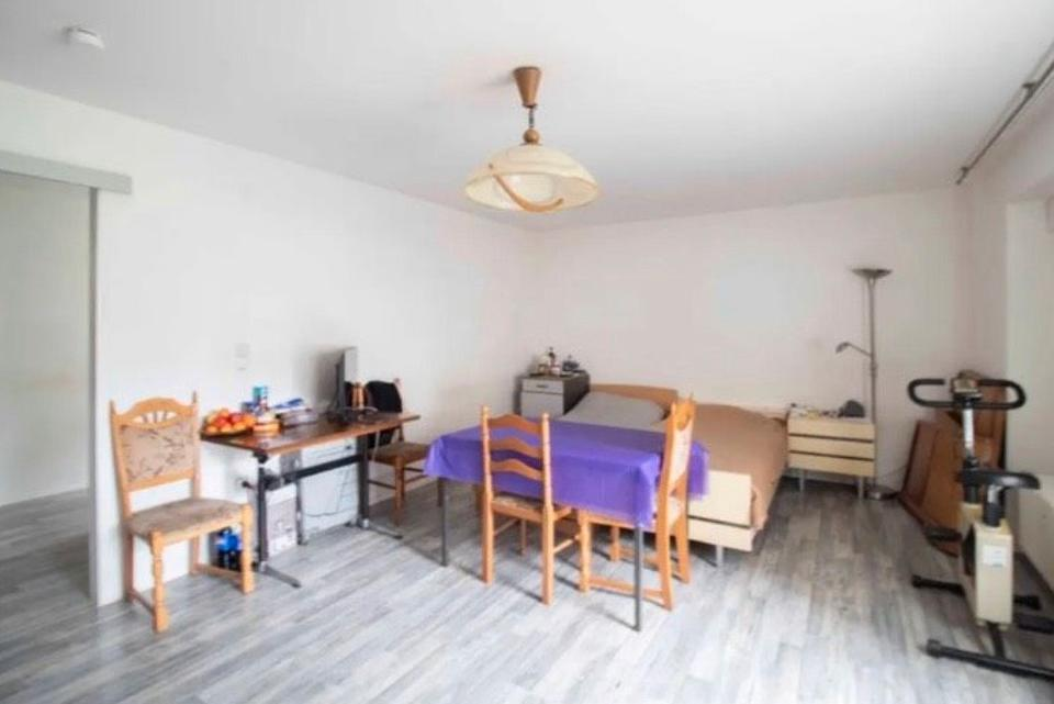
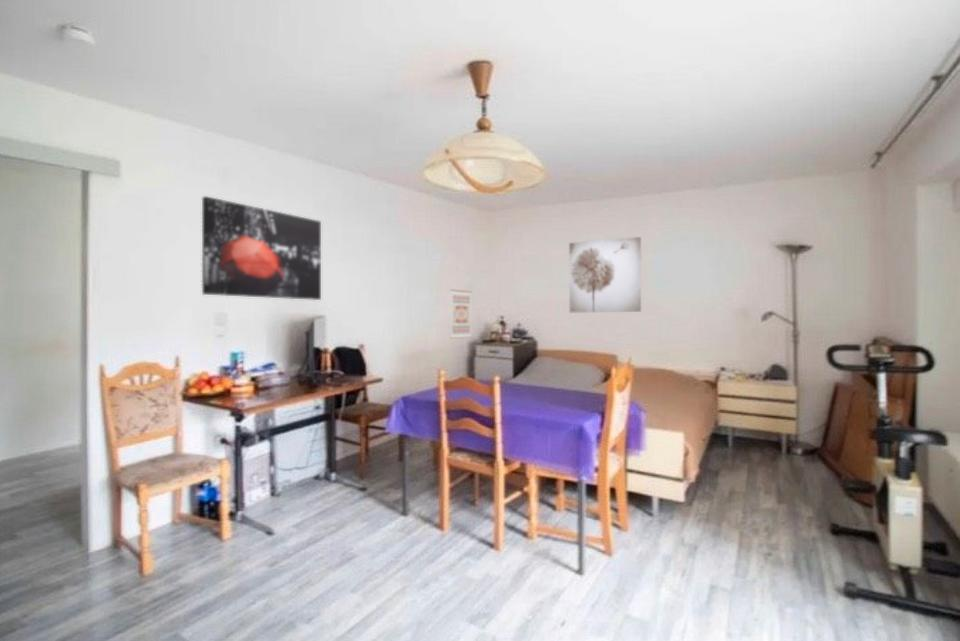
+ wall art (604, 276)
+ wall art (268, 253)
+ wall art (461, 314)
